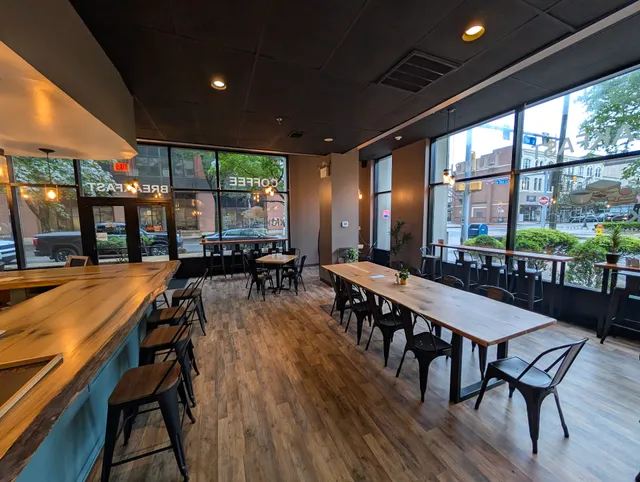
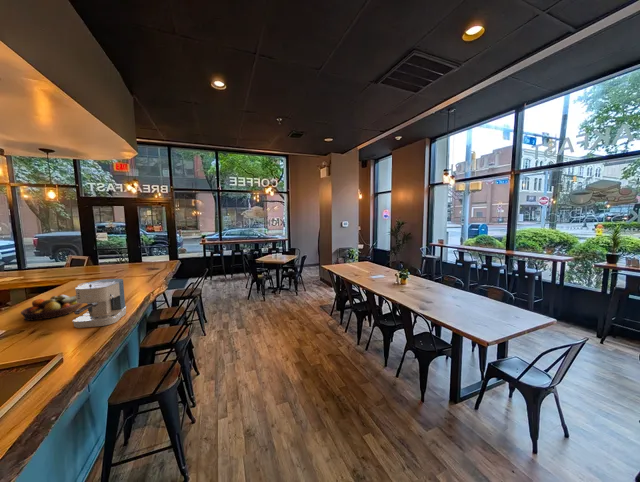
+ coffee maker (97, 301)
+ fruit bowl (54, 303)
